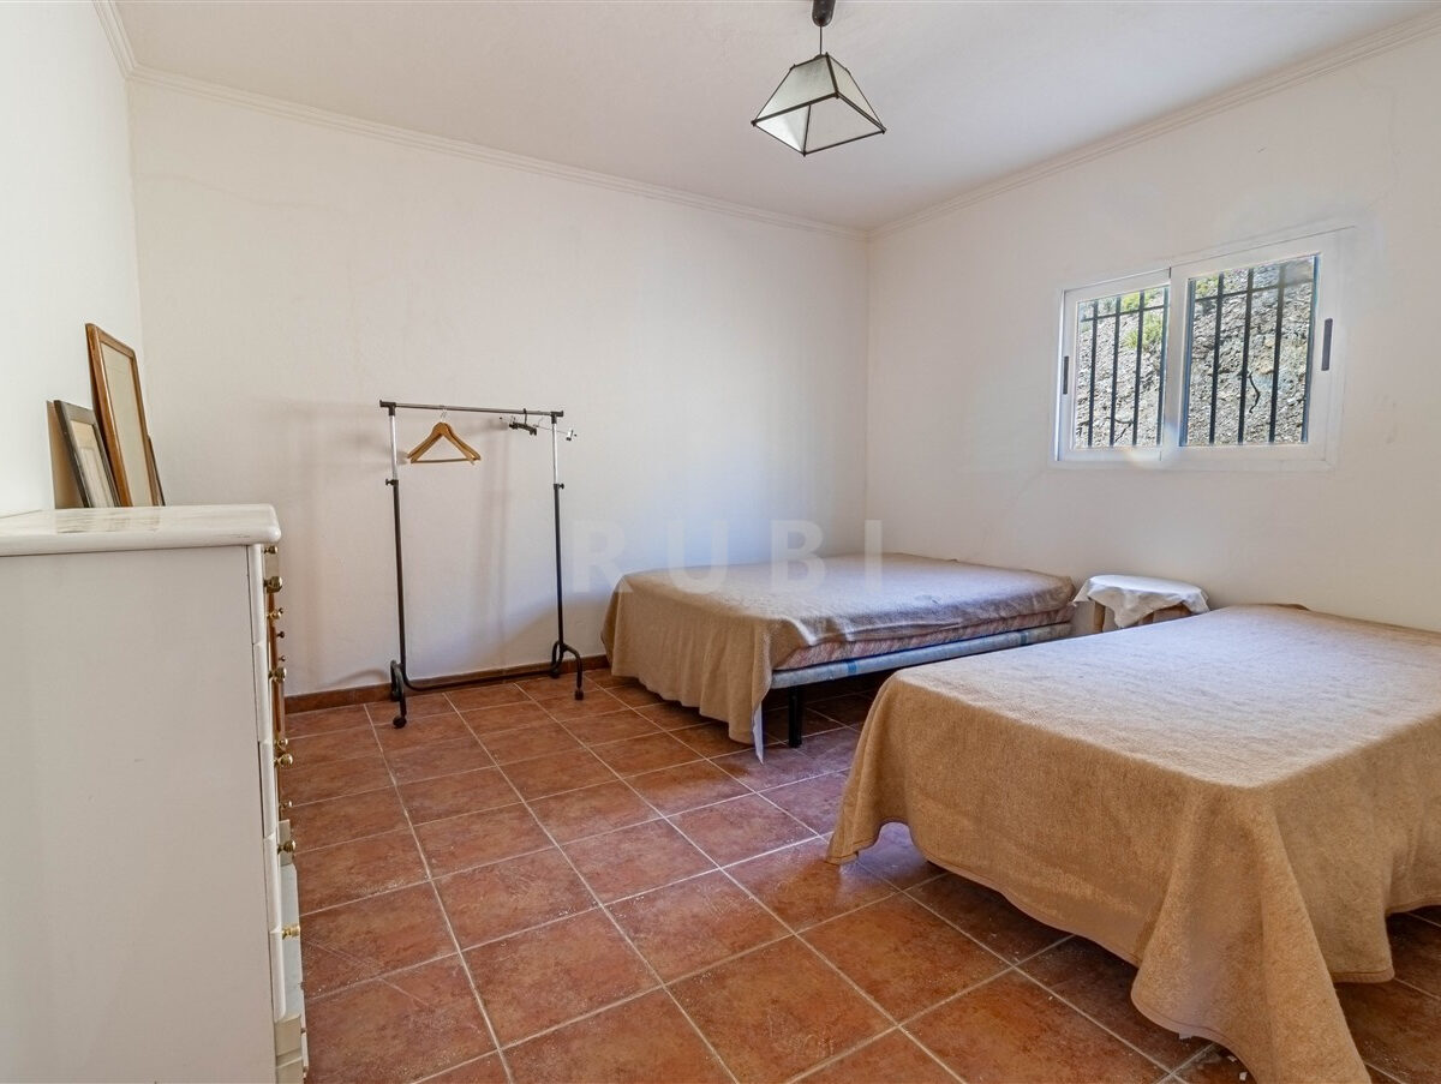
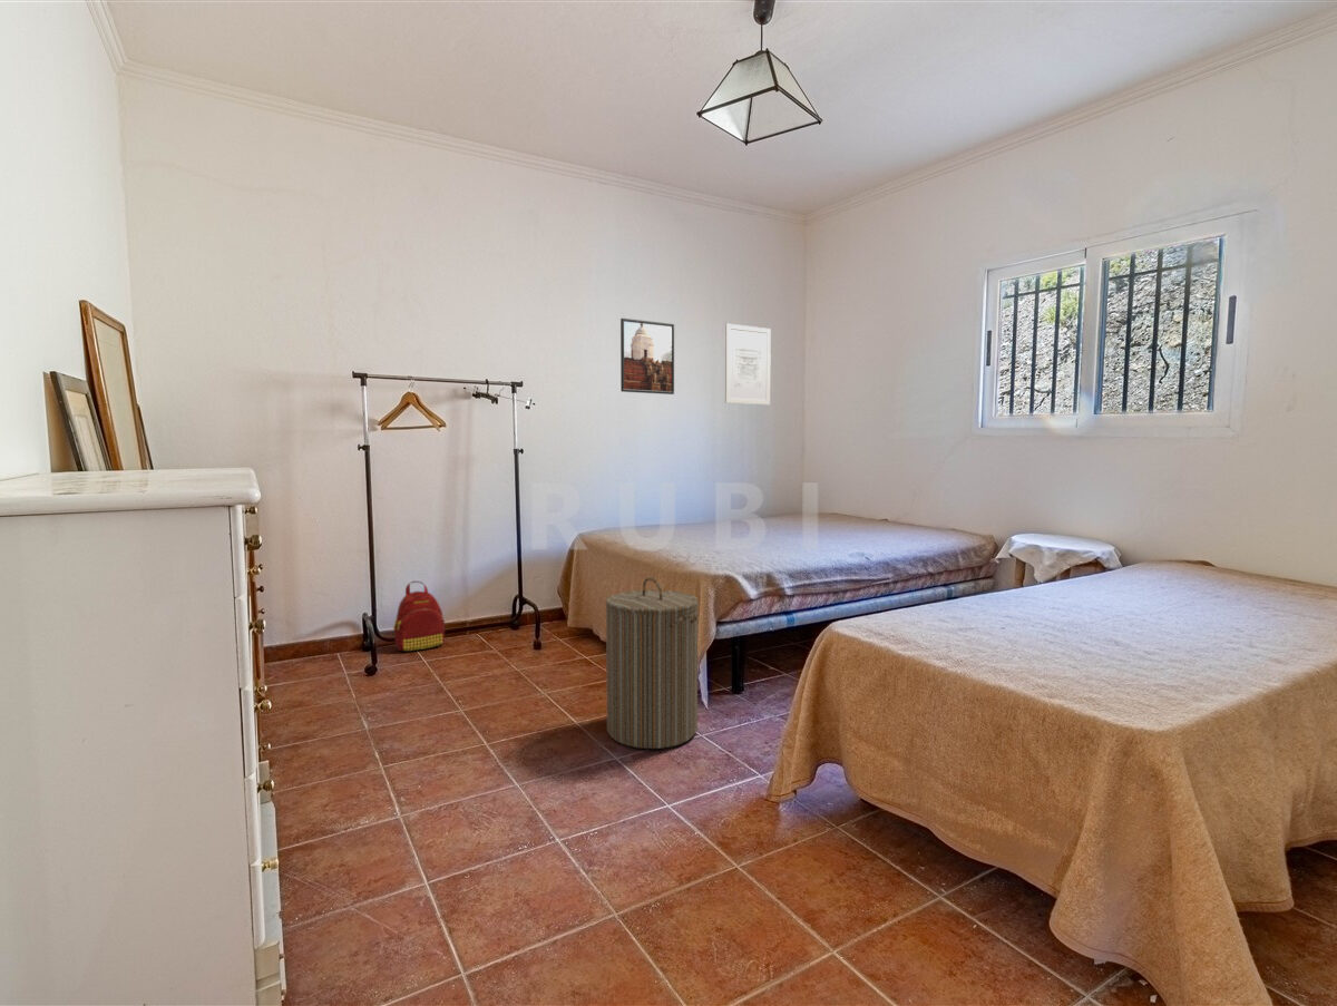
+ wall art (748, 364)
+ laundry hamper (652, 654)
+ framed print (647, 357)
+ backpack (418, 615)
